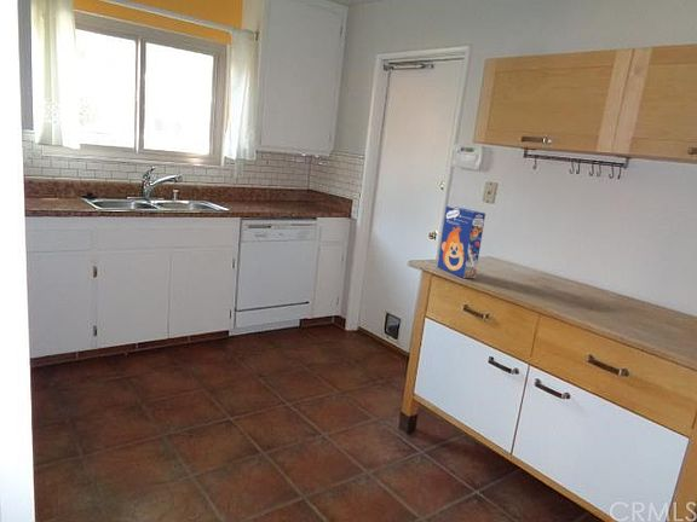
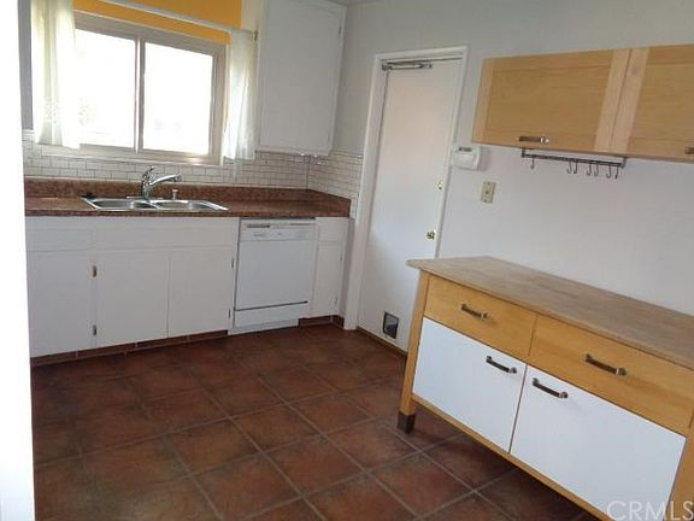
- cereal box (460, 240)
